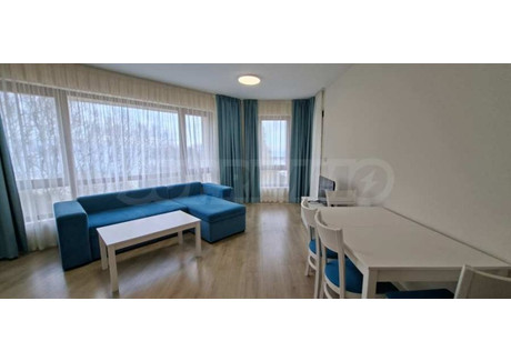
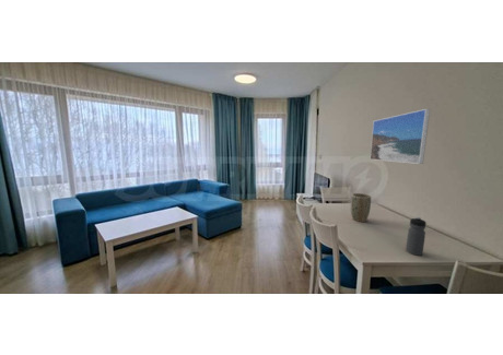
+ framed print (394, 139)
+ plant pot (360, 208)
+ water bottle (416, 235)
